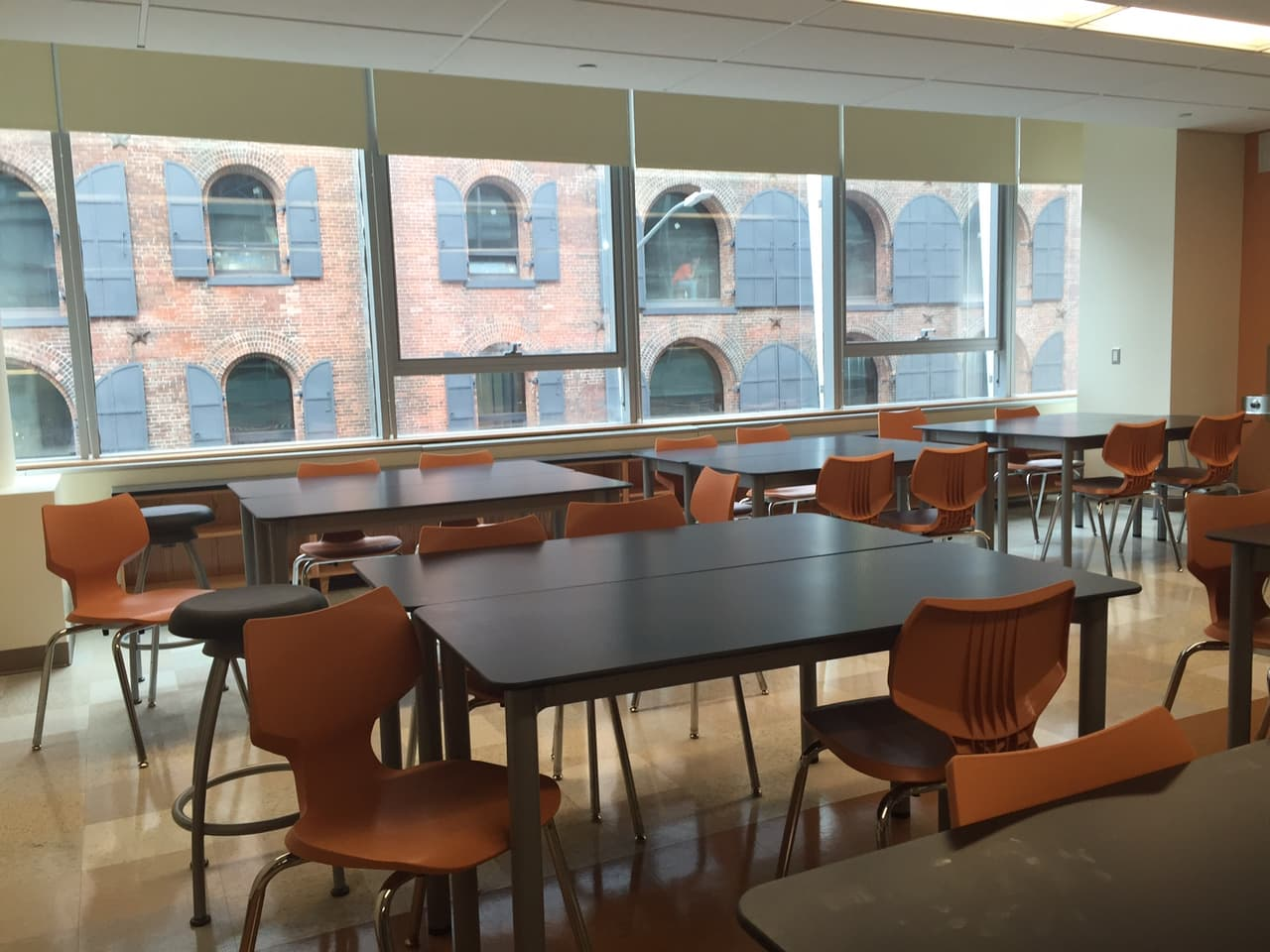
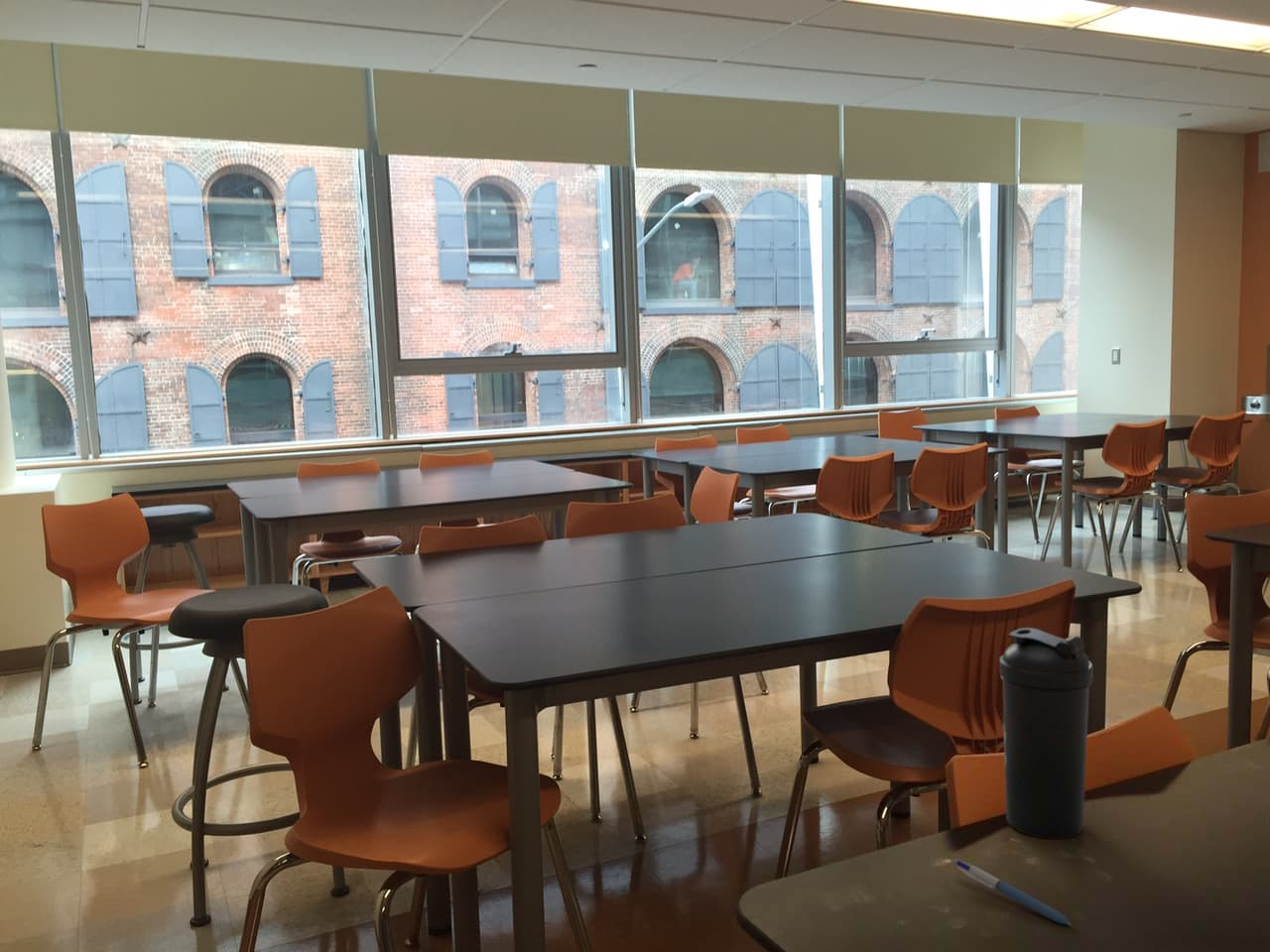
+ water bottle (1045, 729)
+ pen (1007, 891)
